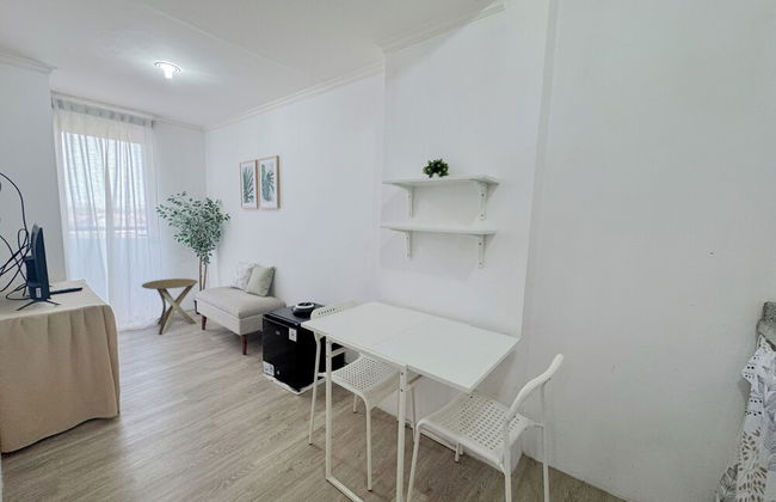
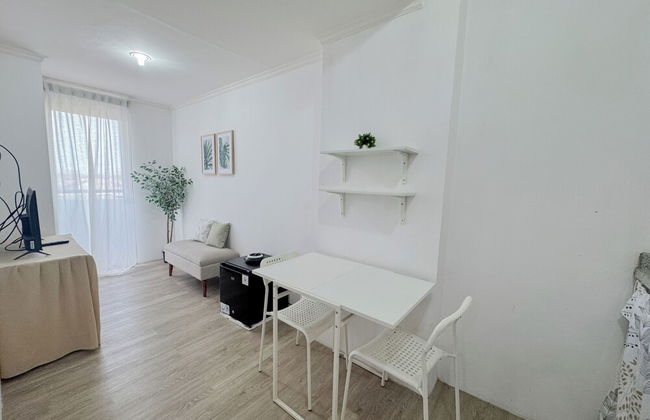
- side table (171, 305)
